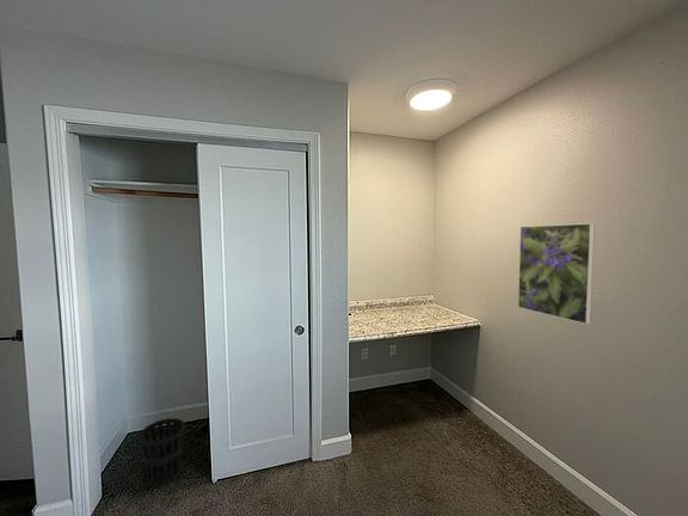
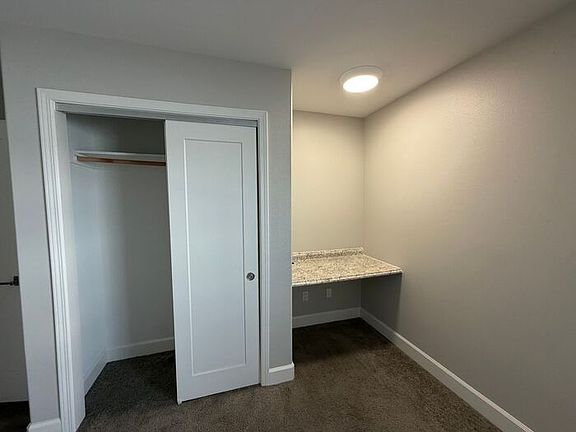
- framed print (552, 270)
- wastebasket (162, 452)
